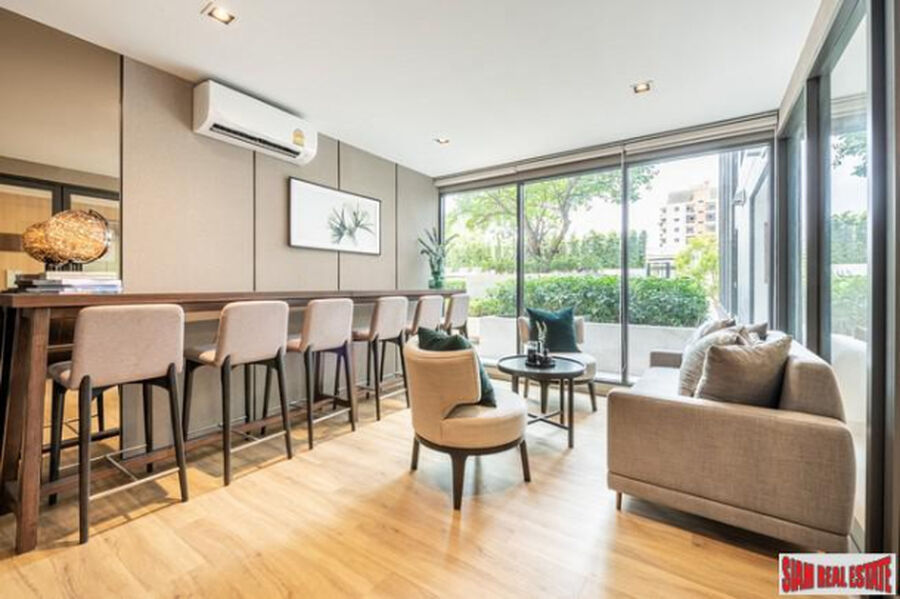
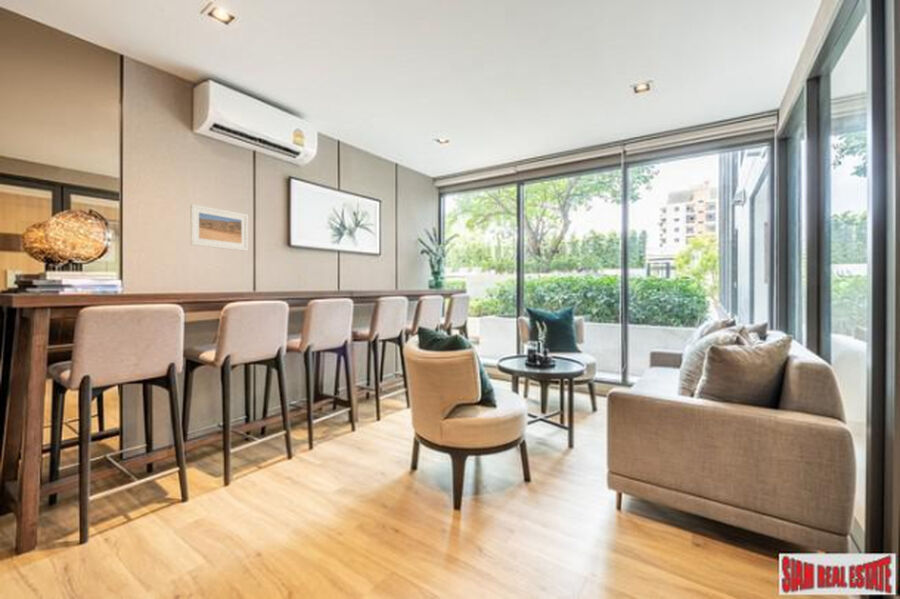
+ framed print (220, 228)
